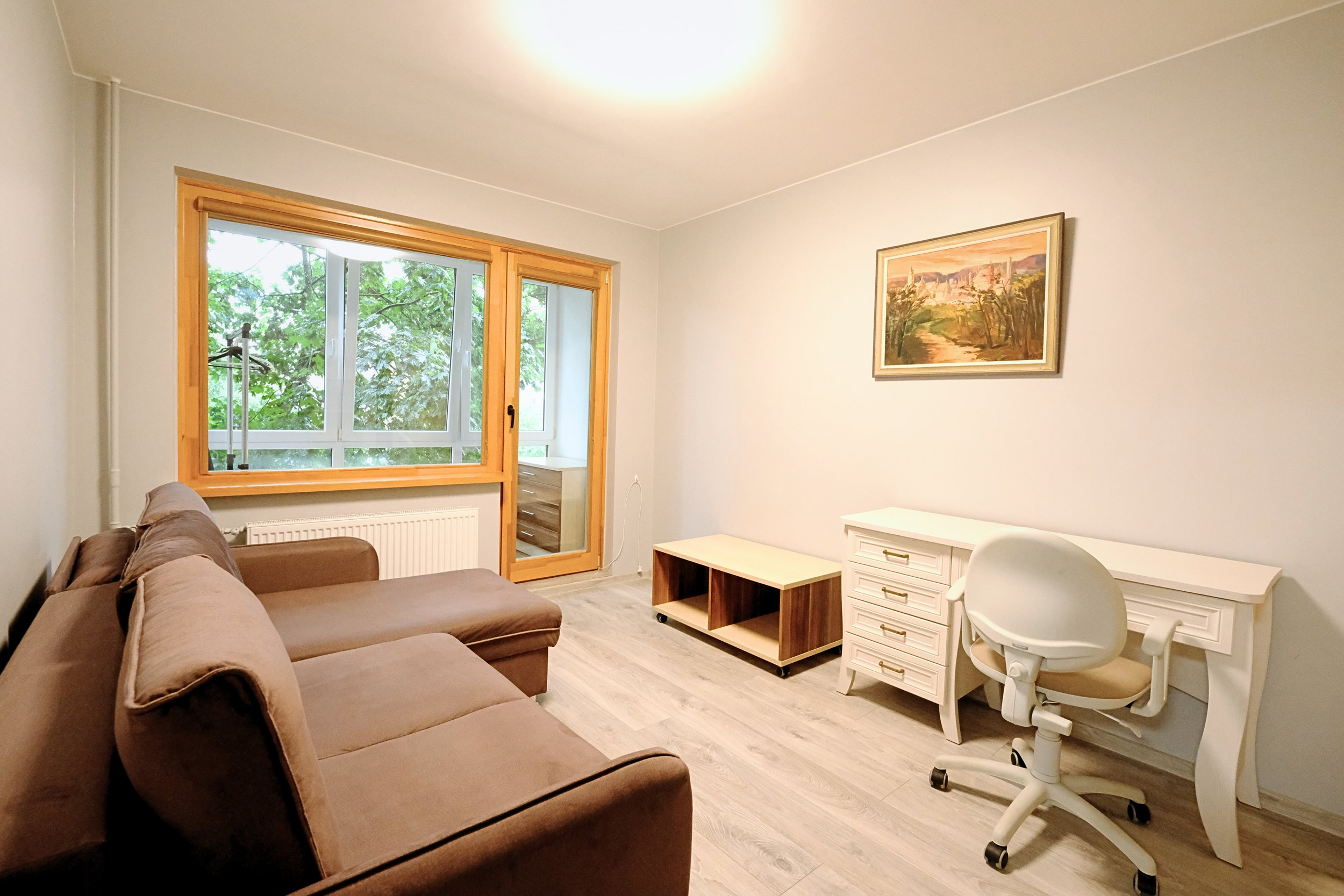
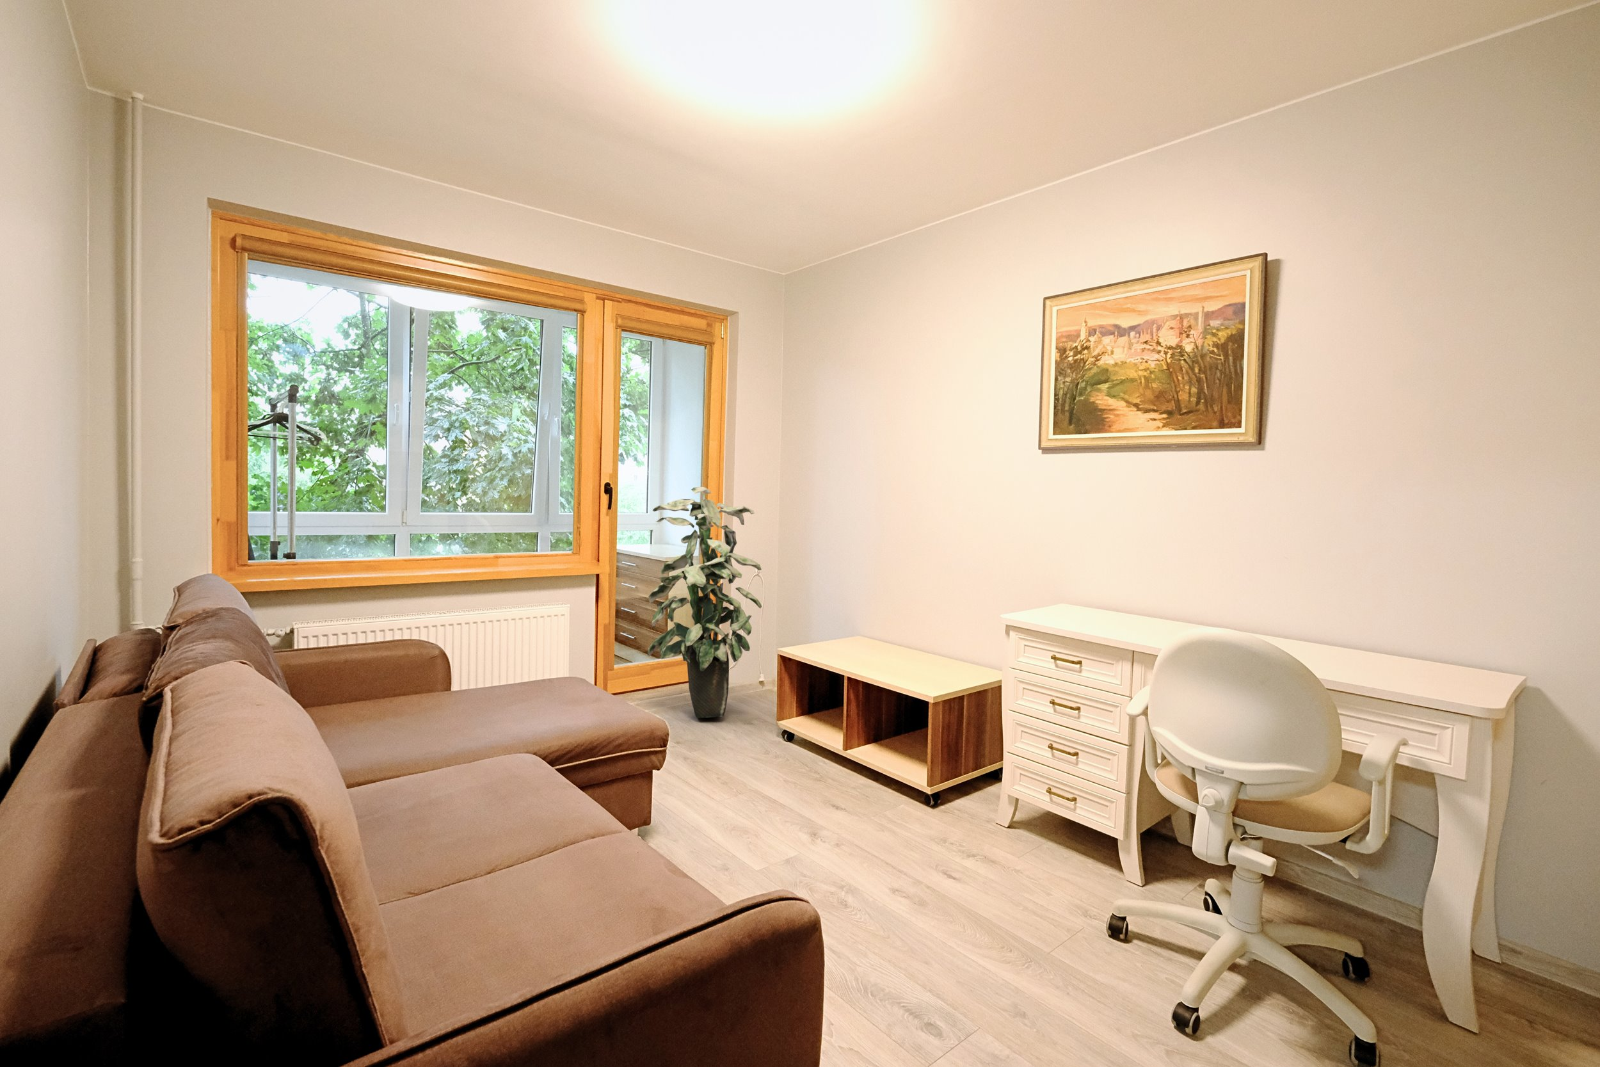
+ indoor plant (702, 601)
